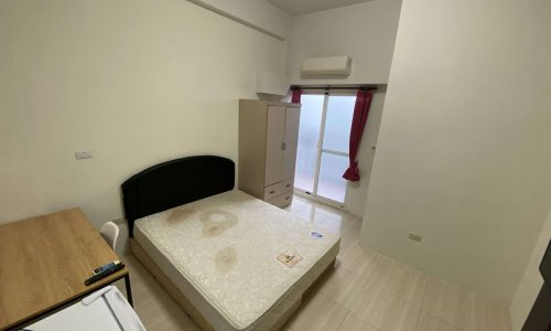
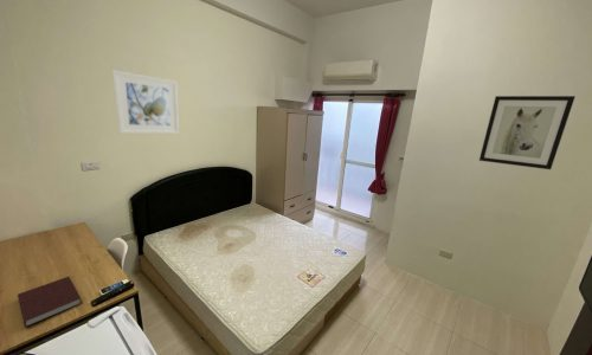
+ wall art (521, 131)
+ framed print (149, 105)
+ notebook (49, 298)
